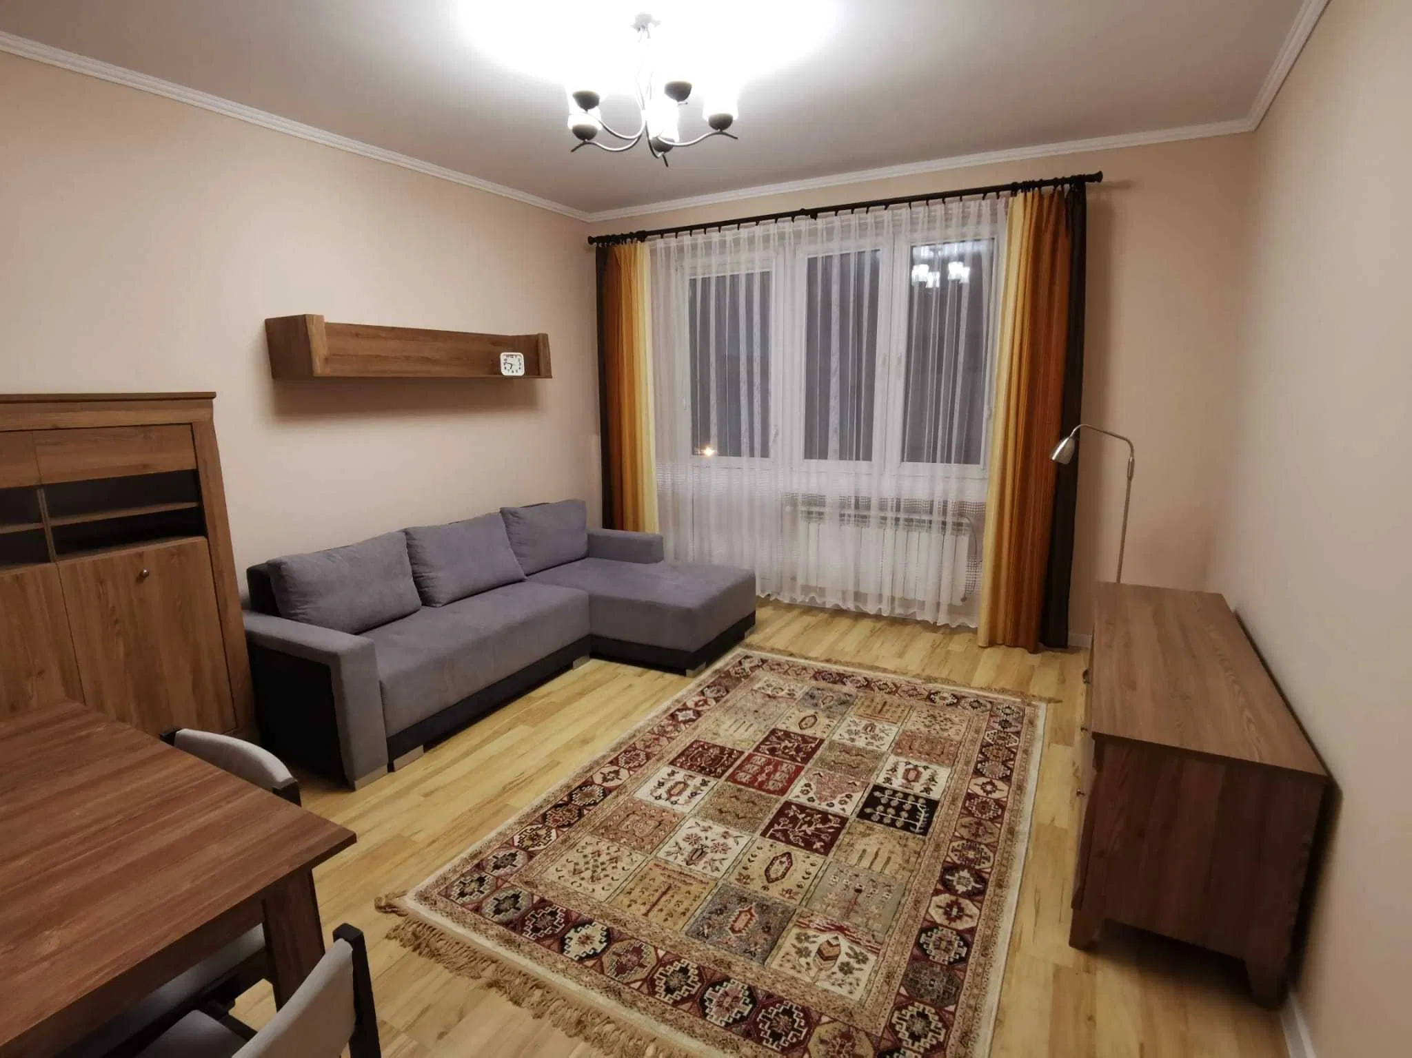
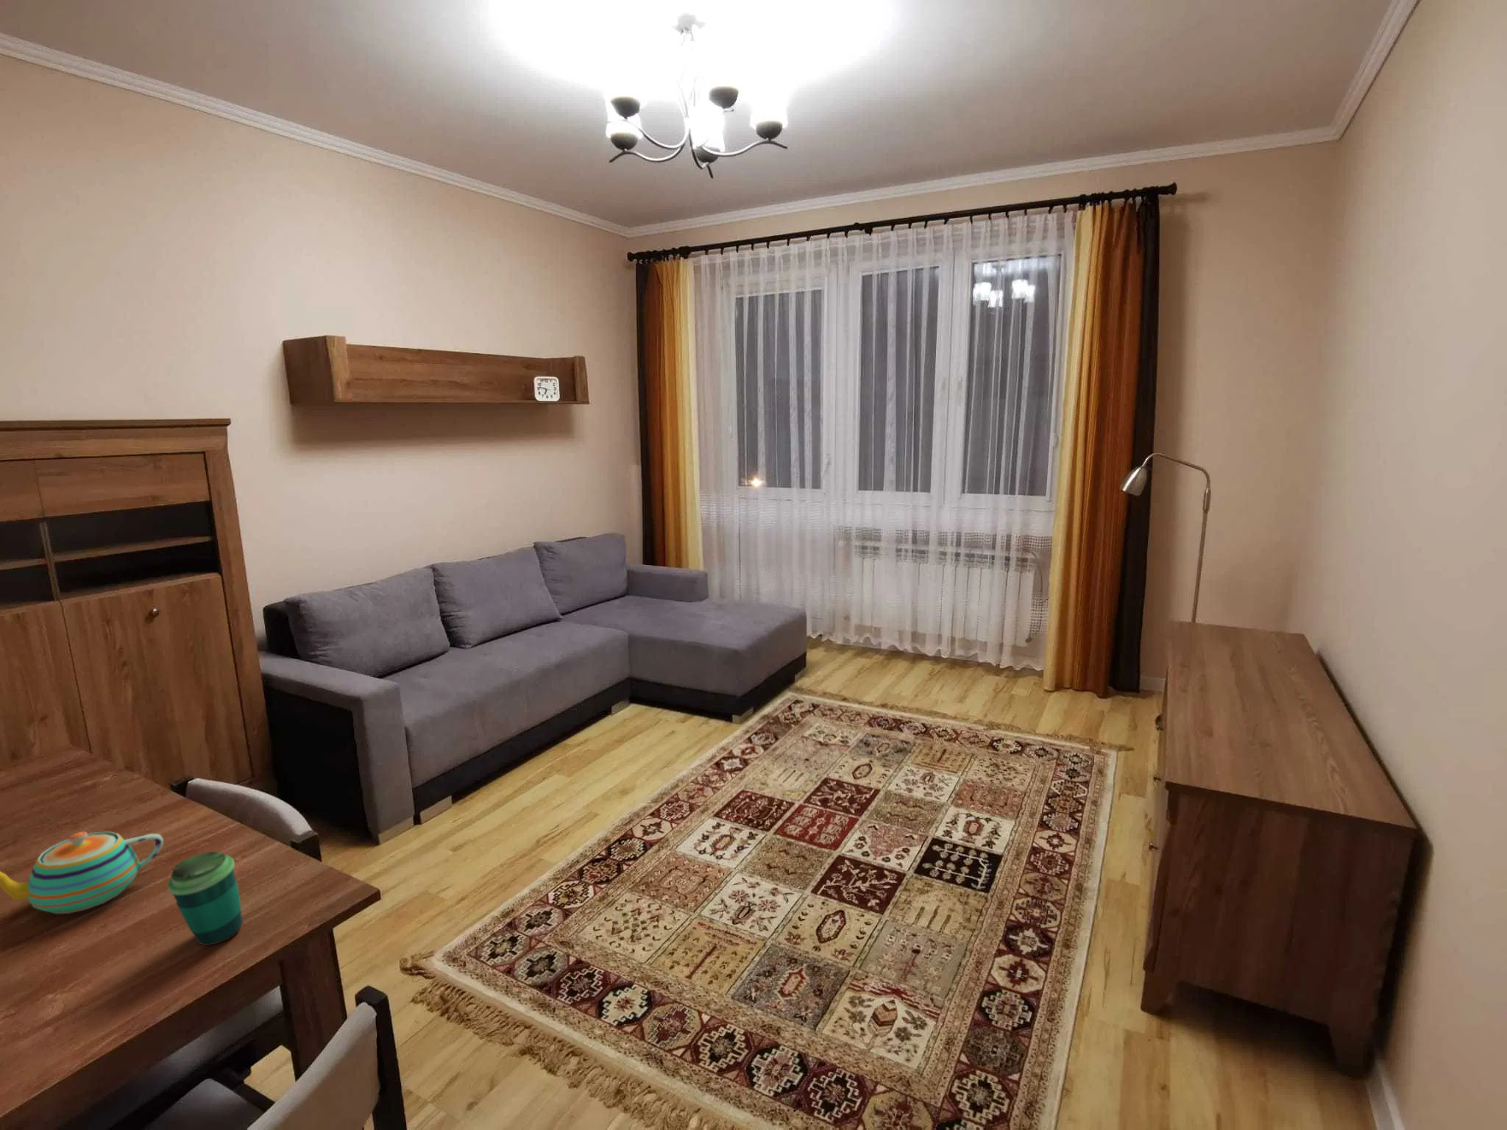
+ cup (205, 900)
+ teapot (76, 866)
